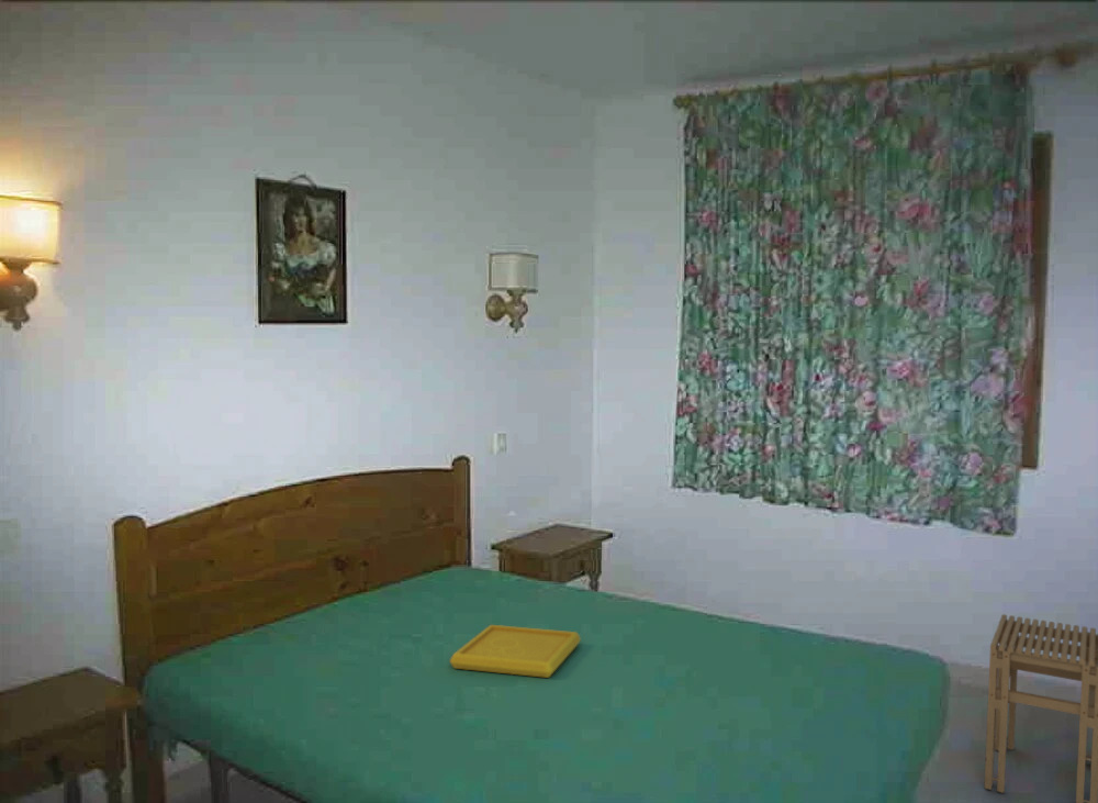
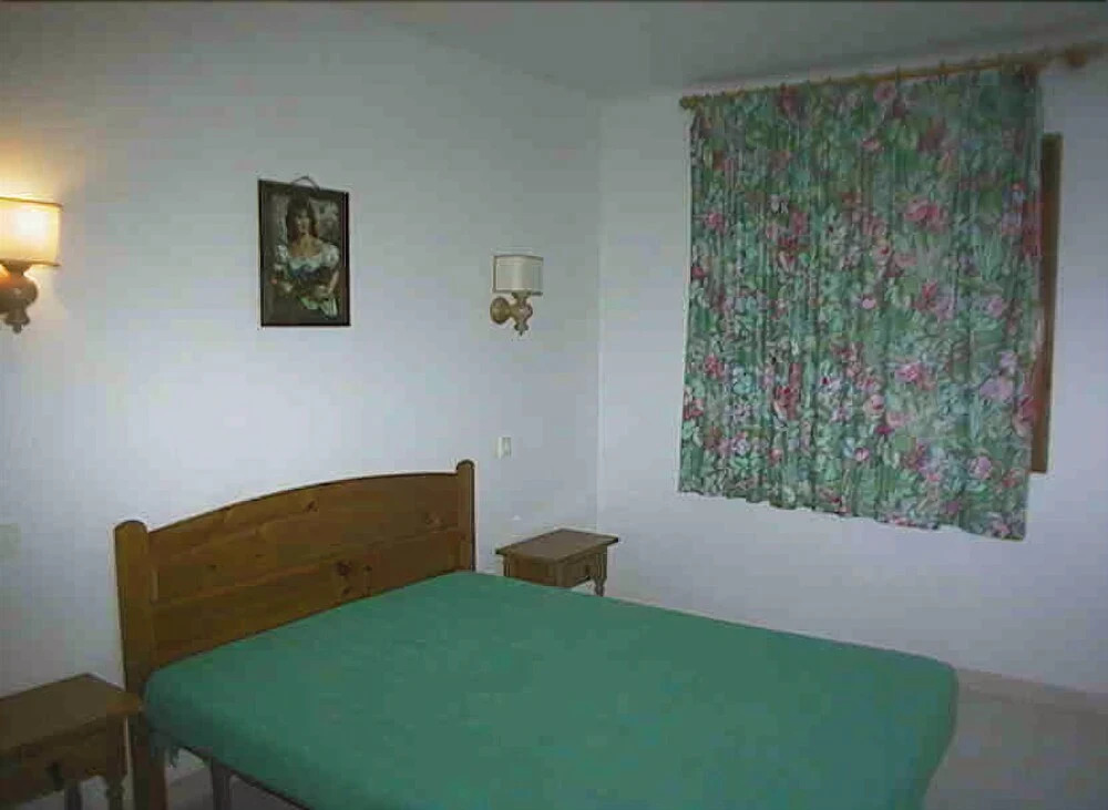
- serving tray (517, 649)
- stool (1045, 706)
